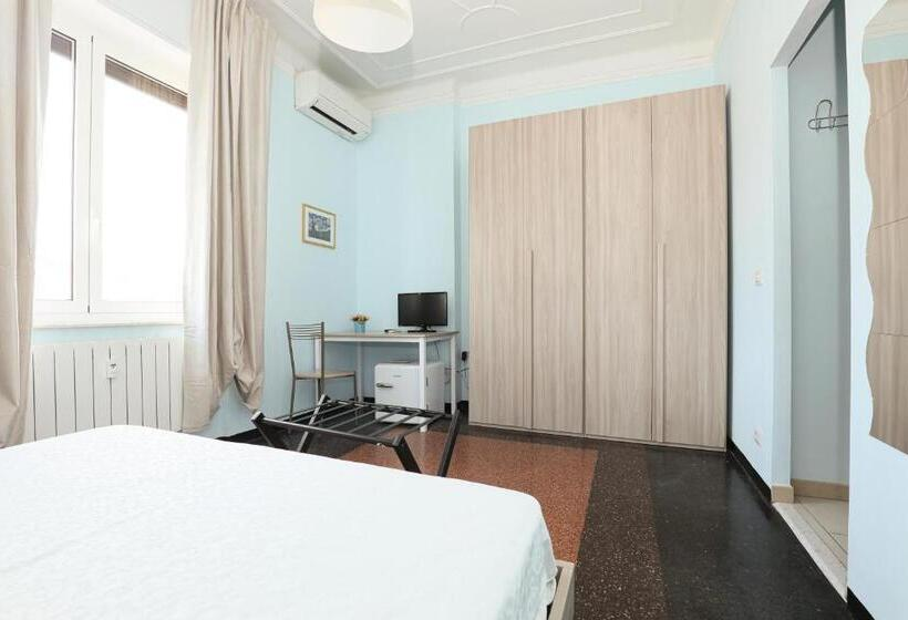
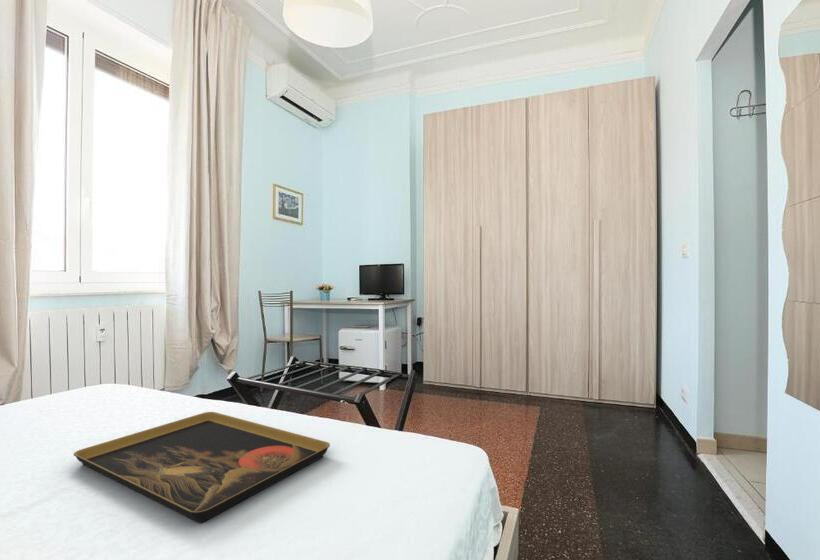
+ decorative tray (205, 453)
